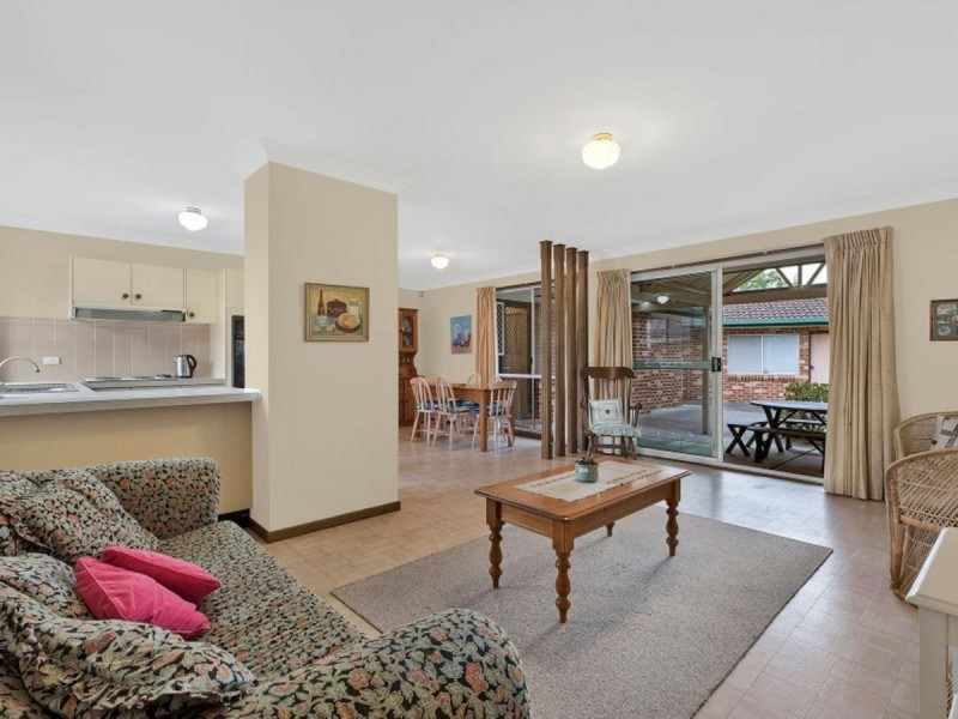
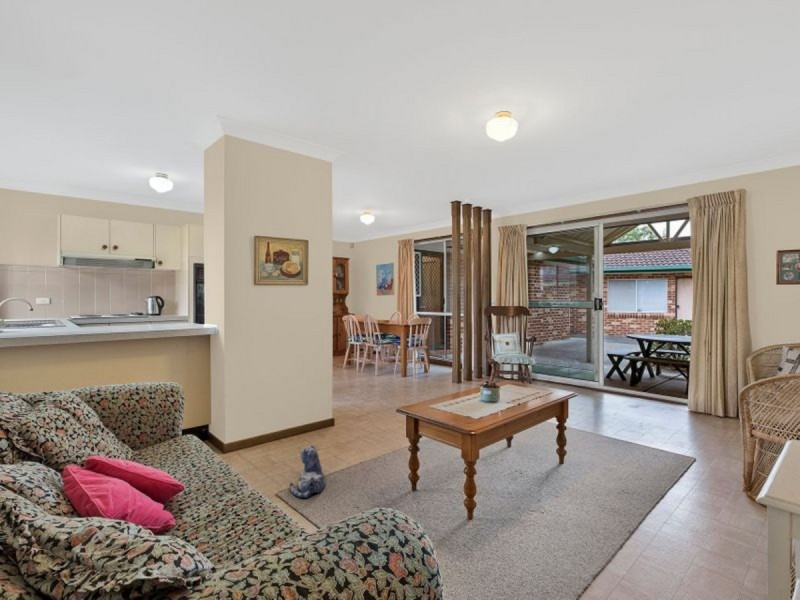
+ plush toy (307, 465)
